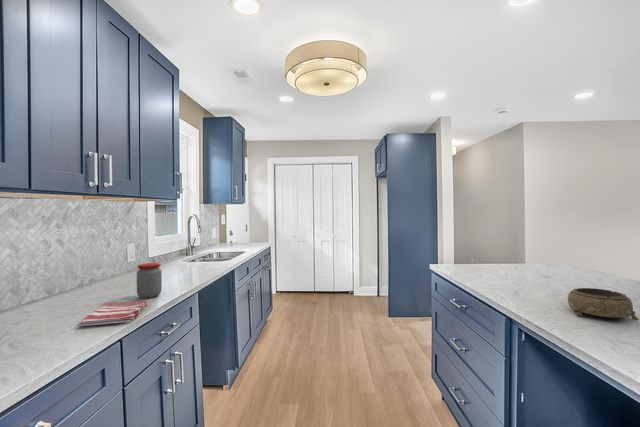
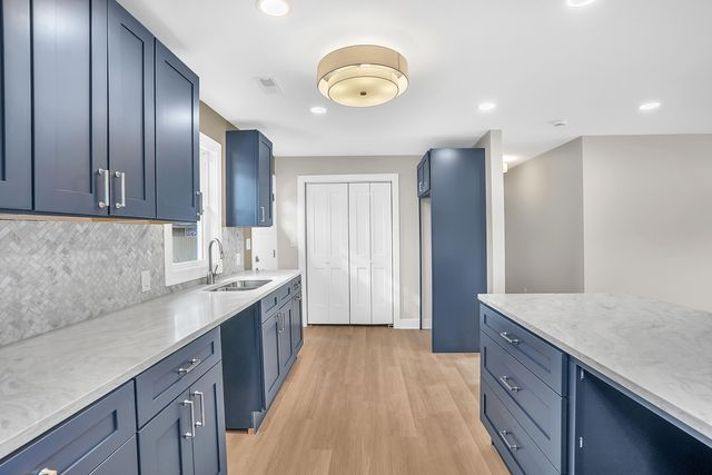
- dish towel (116, 311)
- jar (149, 280)
- decorative bowl (597, 303)
